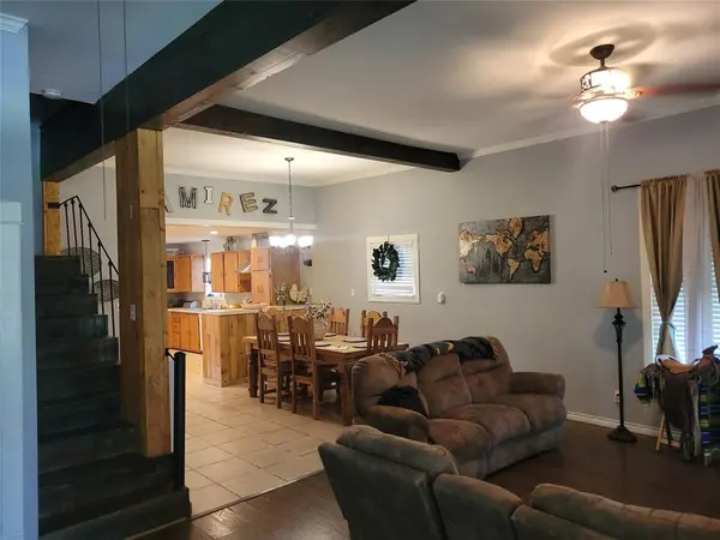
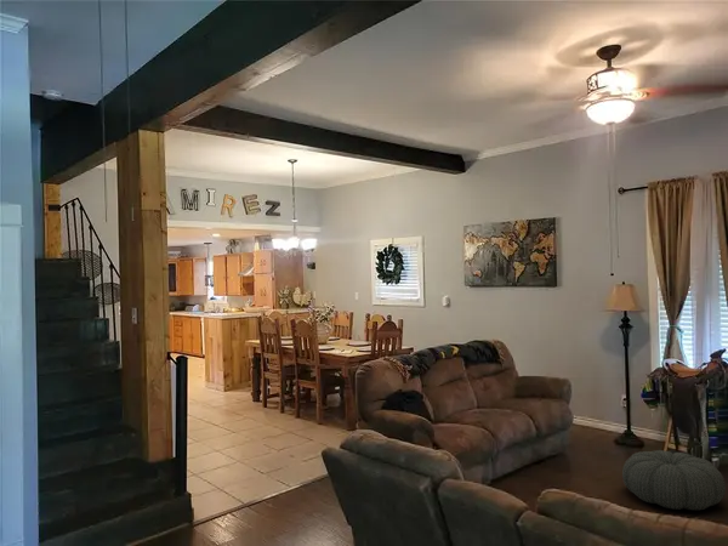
+ pouf (671, 478)
